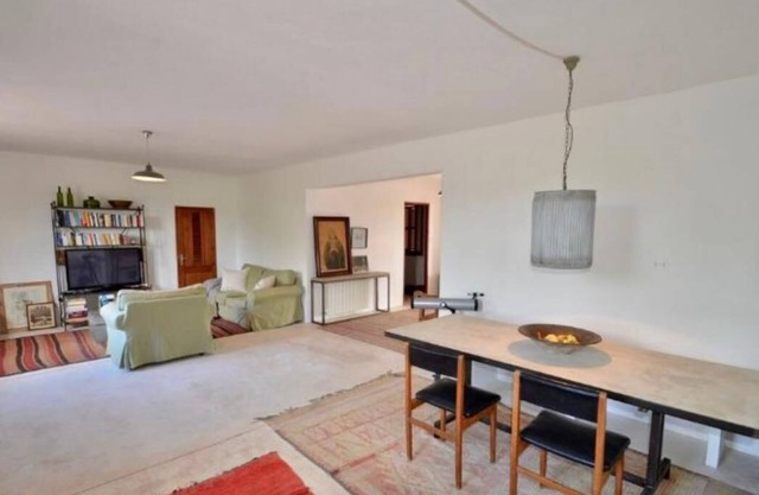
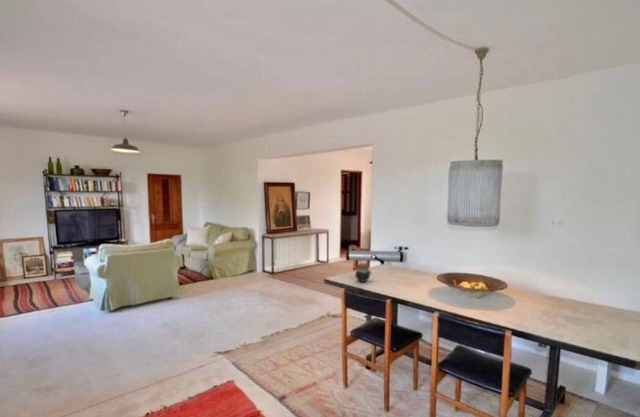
+ jar (363, 272)
